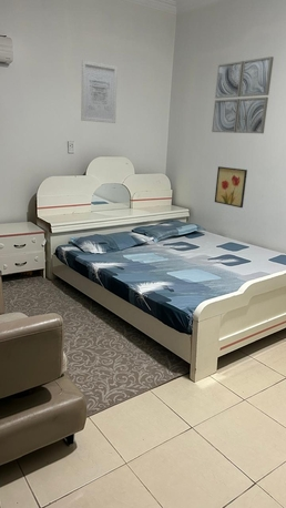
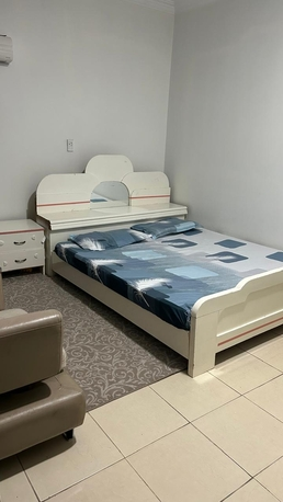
- wall art (231, 186)
- wall art (239, 99)
- wall art (99, 93)
